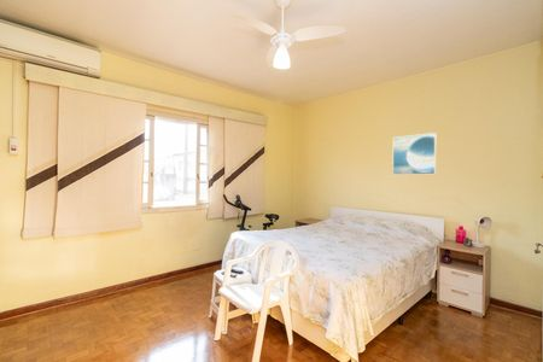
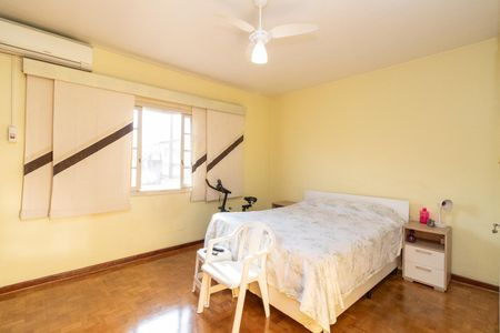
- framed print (413, 154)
